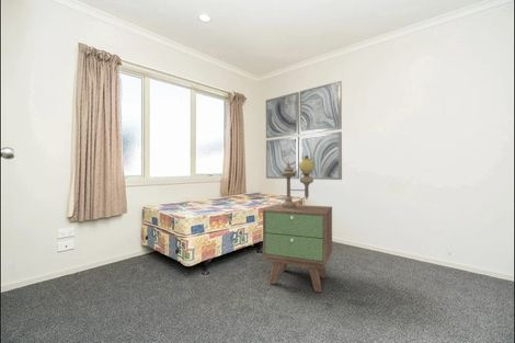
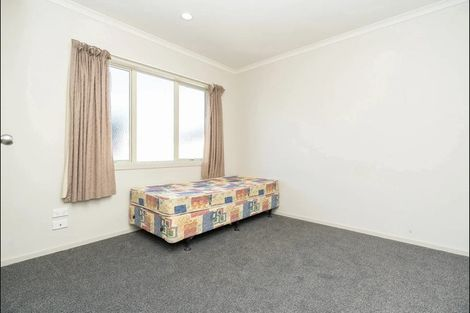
- table lamp (300, 181)
- wall art (298, 134)
- nightstand (298, 243)
